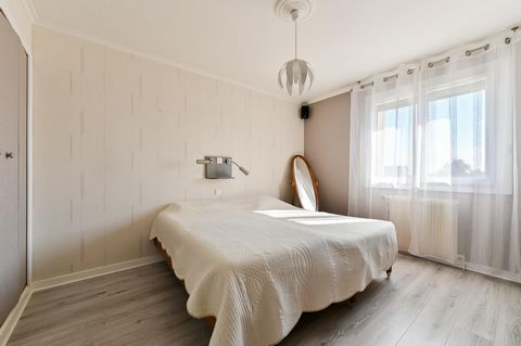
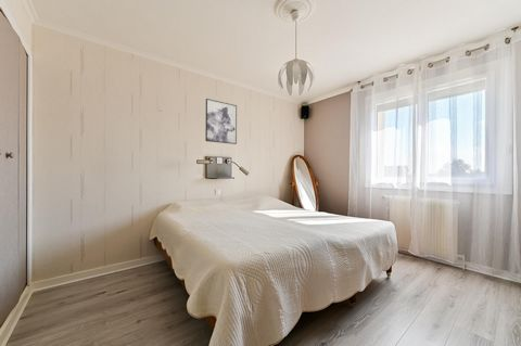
+ wall art (221, 121)
